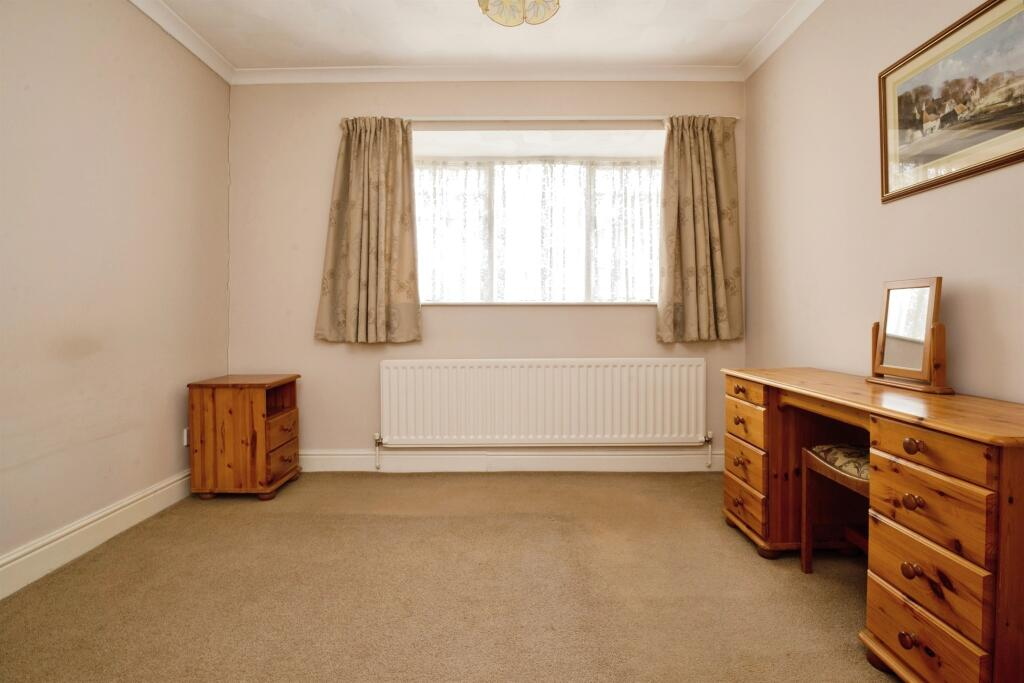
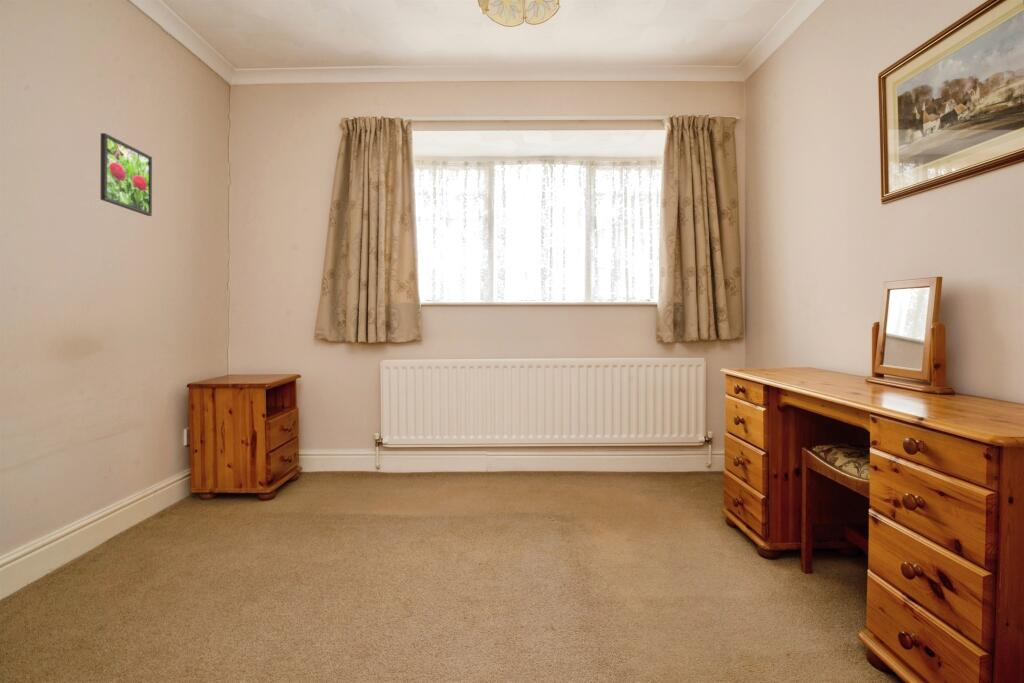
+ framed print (127, 177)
